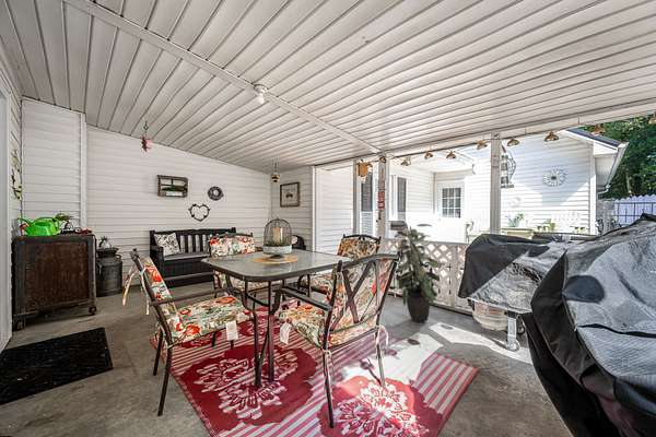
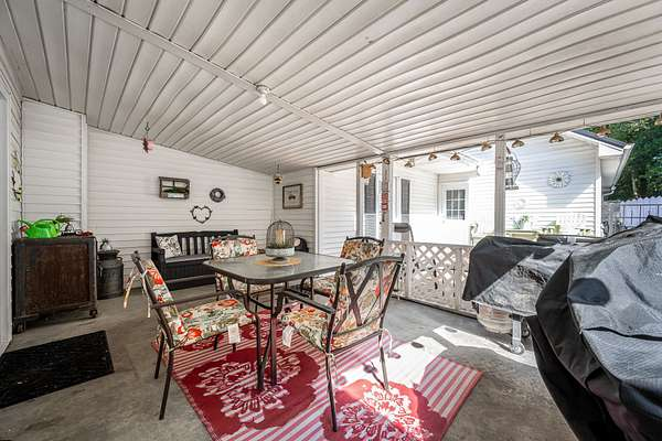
- indoor plant (417, 272)
